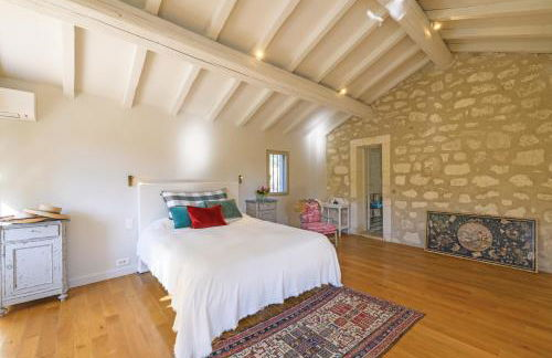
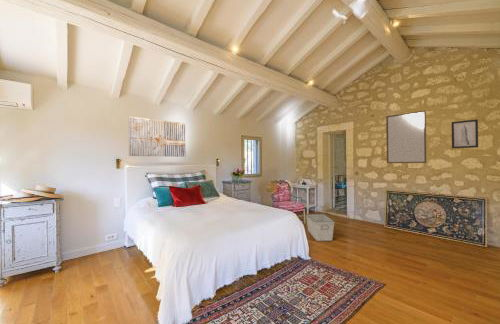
+ wall art (464, 134)
+ storage bin (319, 226)
+ wall art (159, 138)
+ home mirror (405, 138)
